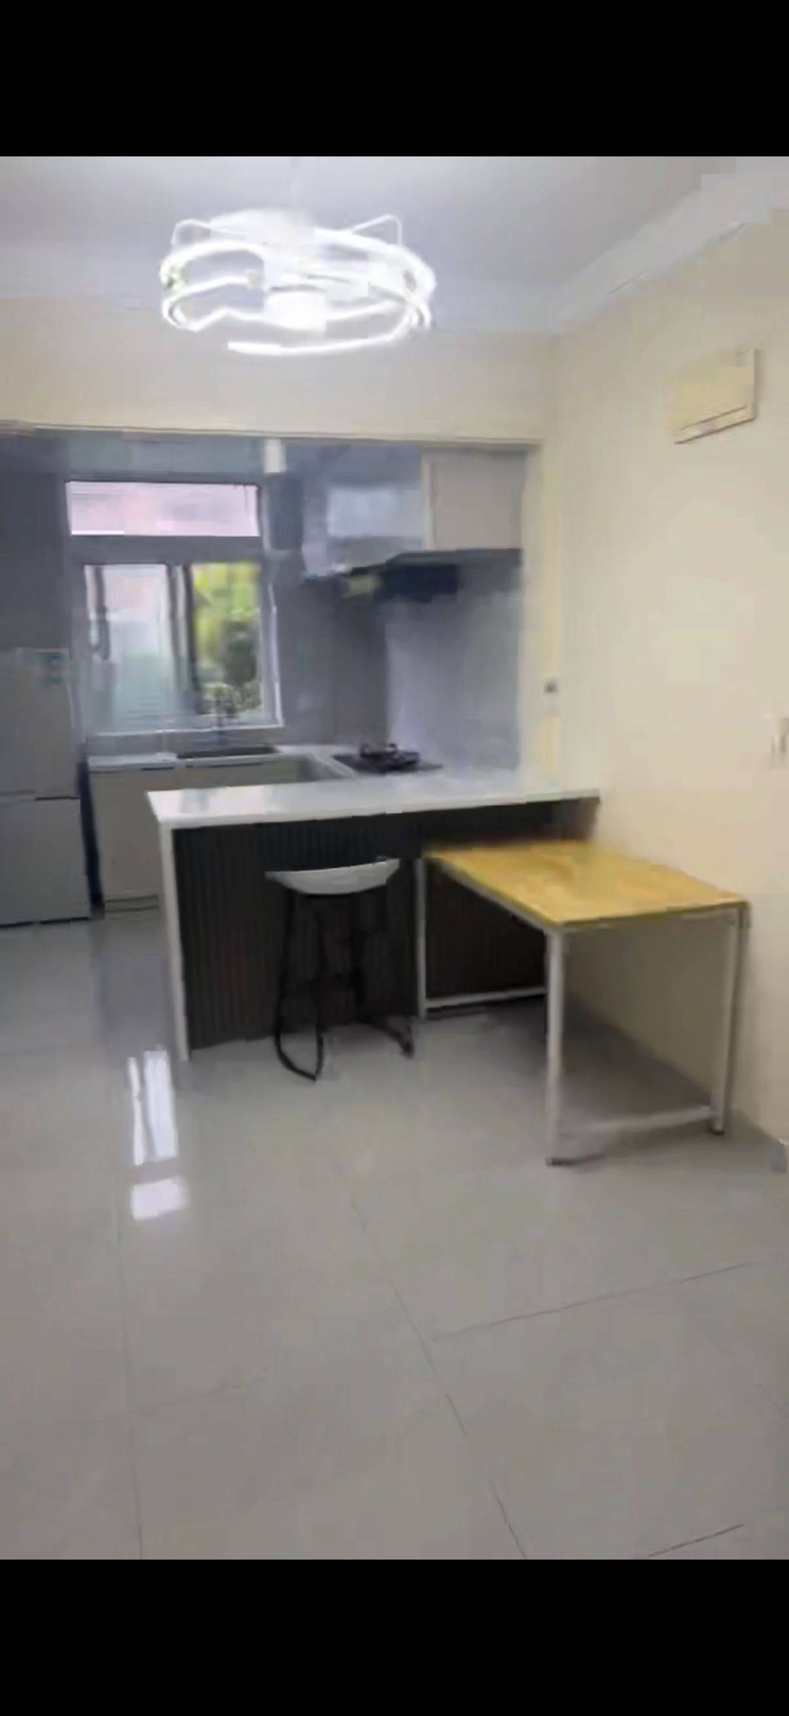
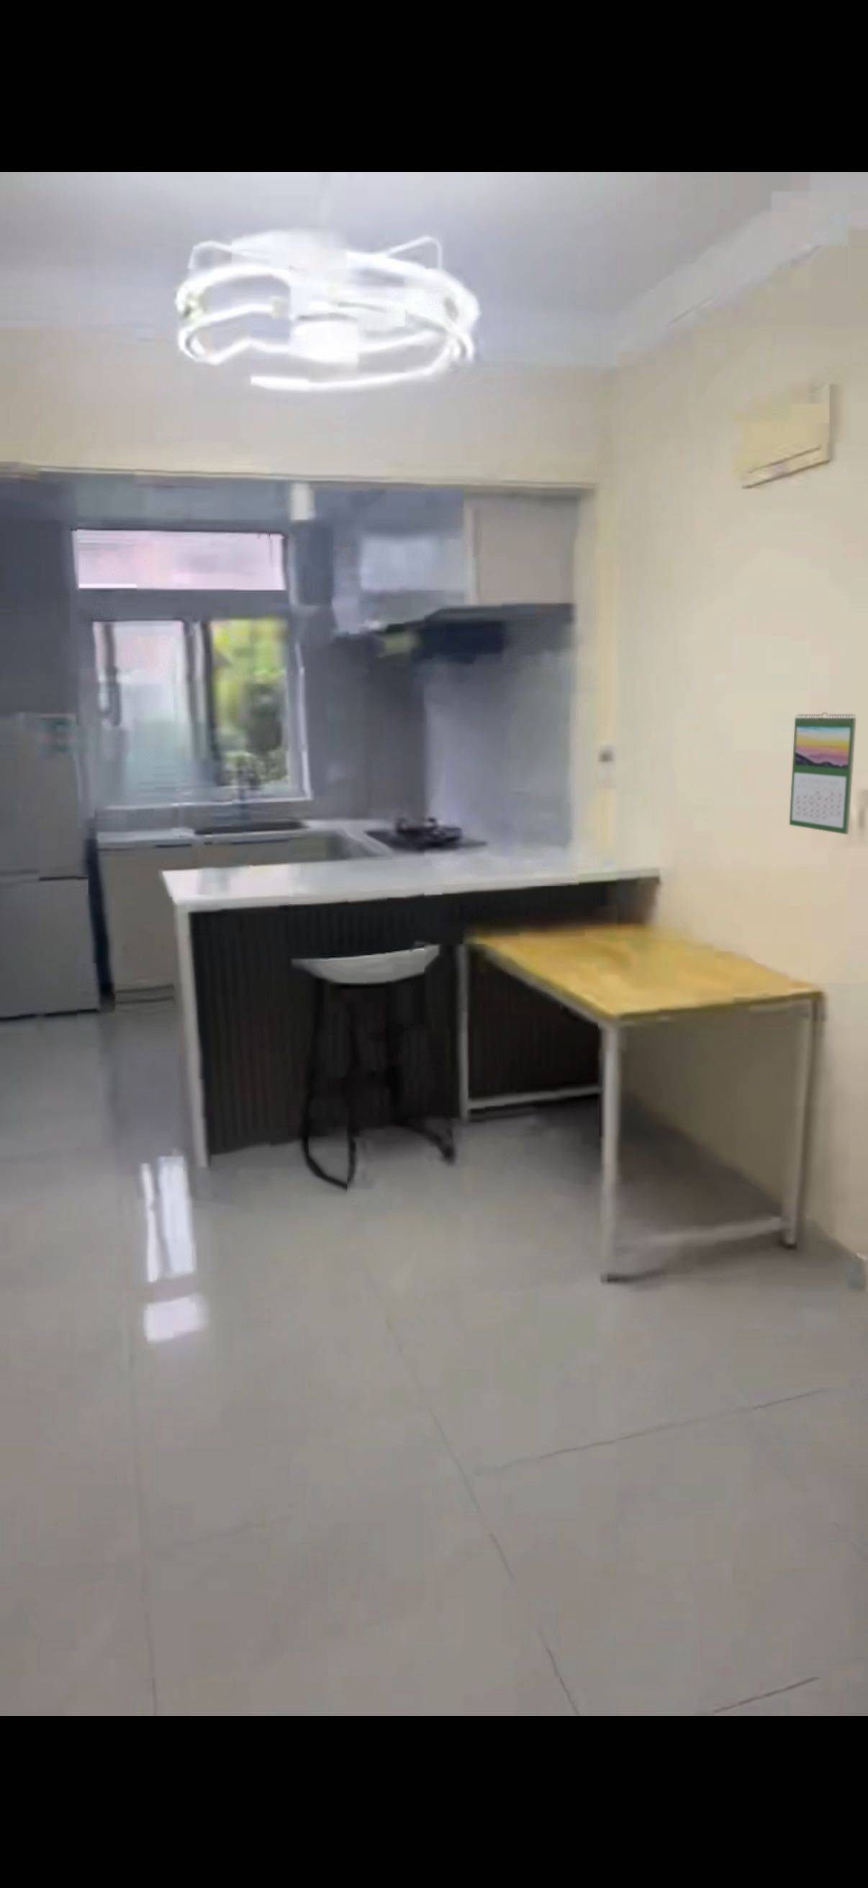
+ calendar (821, 771)
